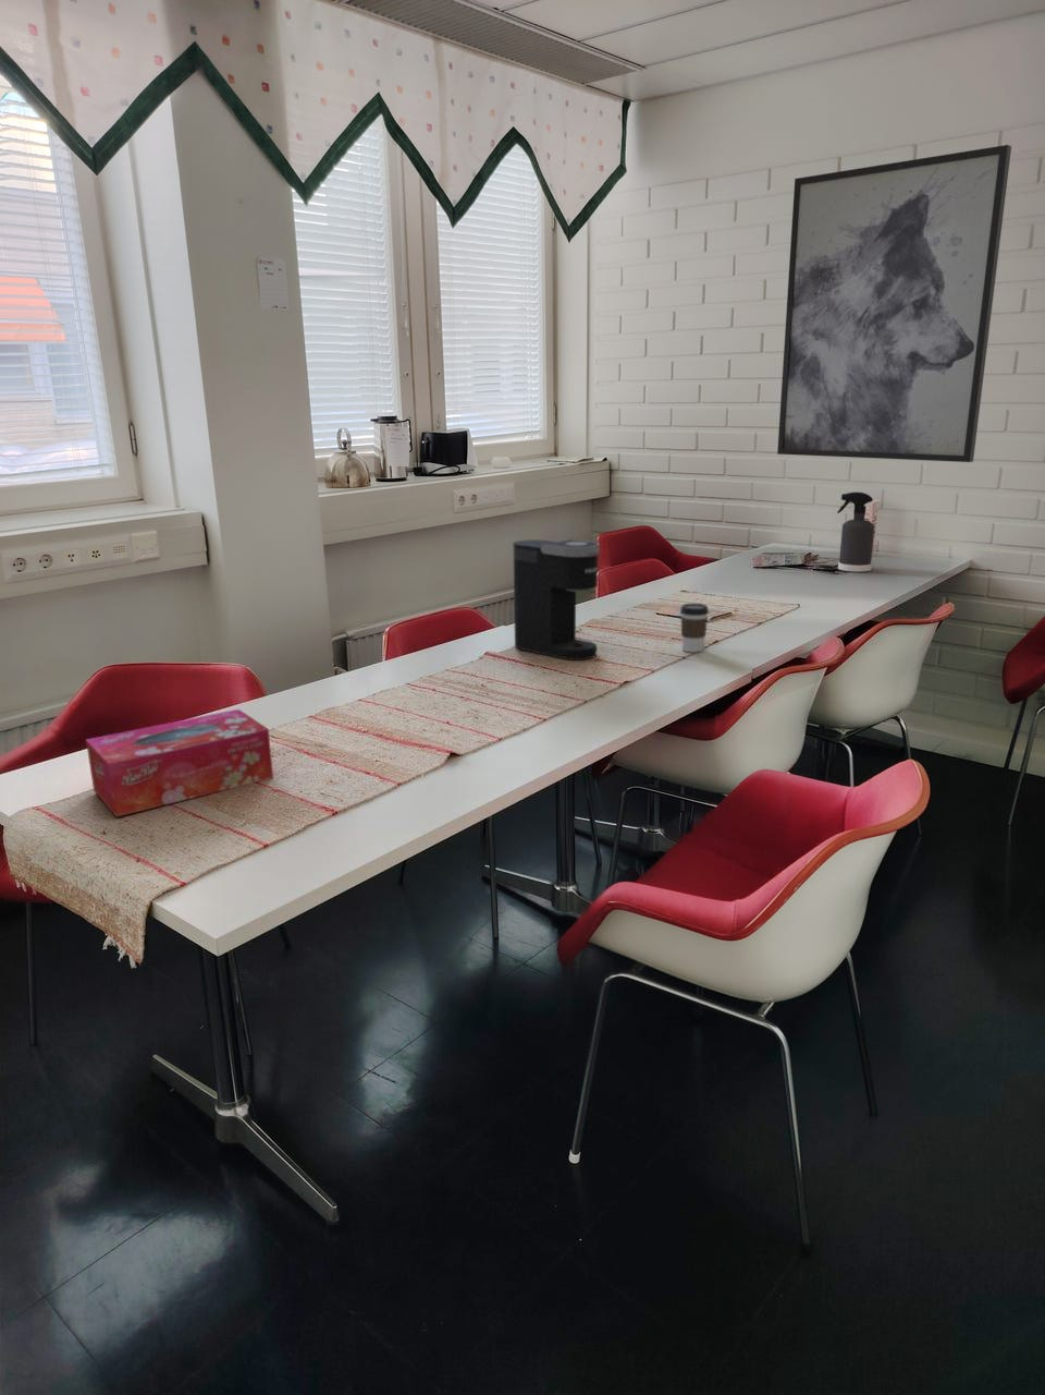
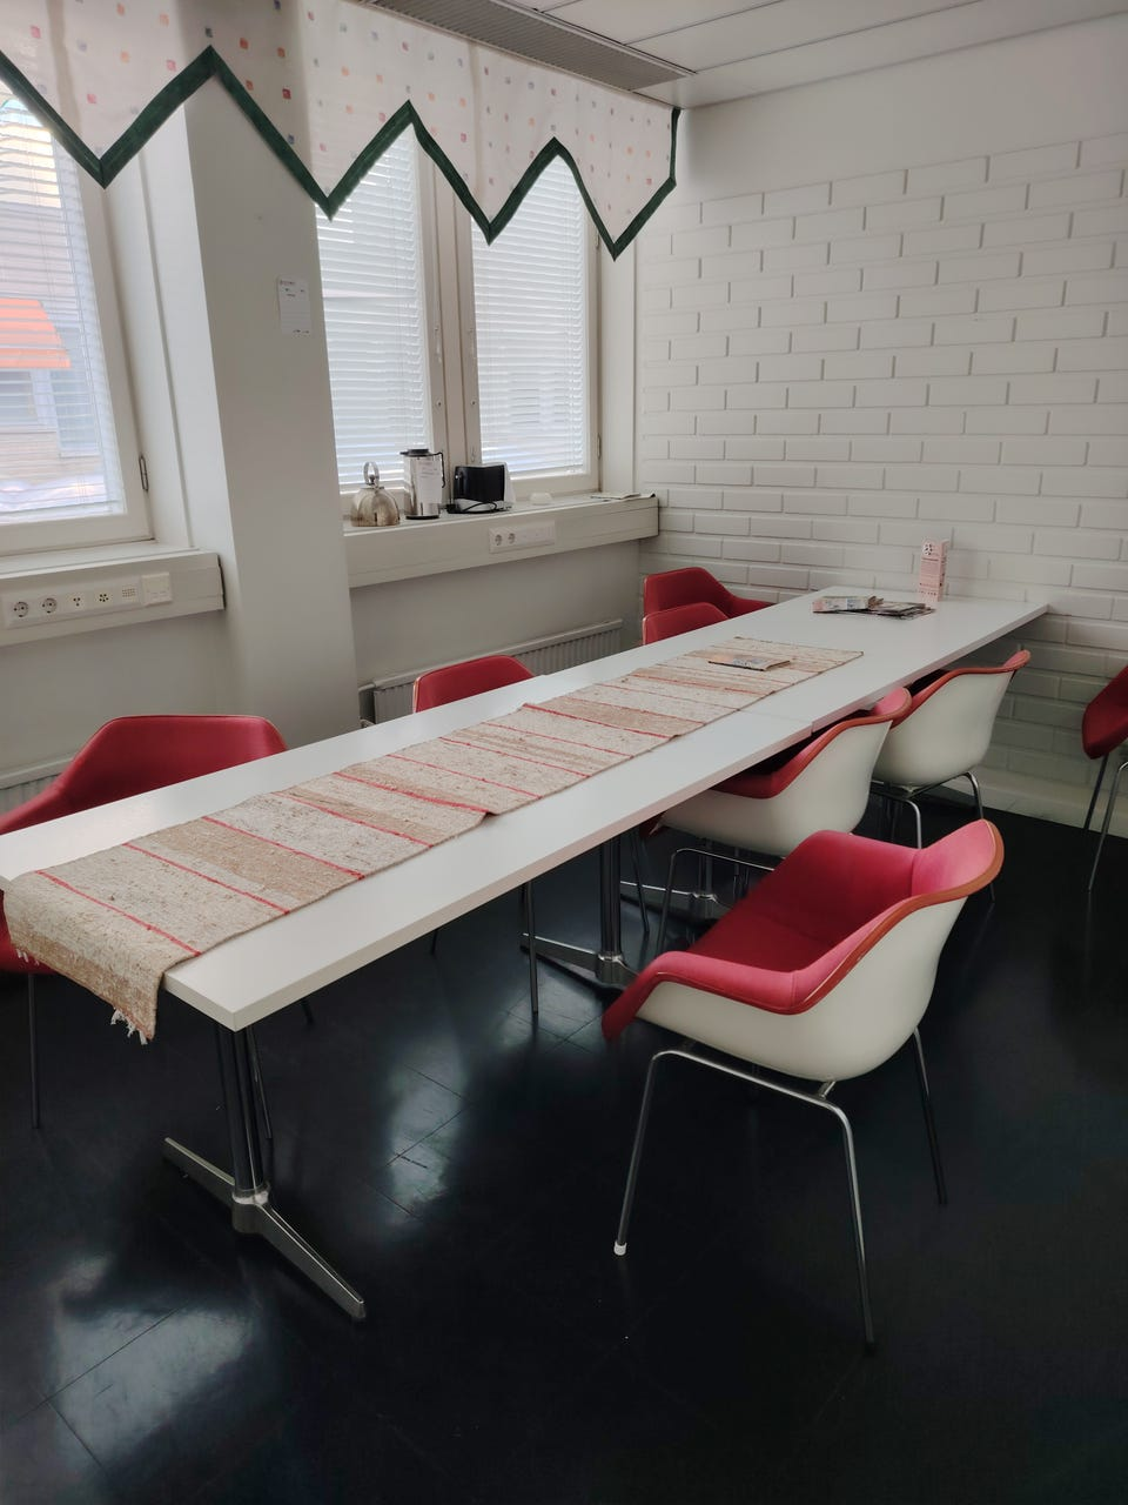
- wall art (881, 316)
- tissue box (181, 759)
- coffee maker (555, 596)
- coffee cup (694, 628)
- spray bottle (854, 531)
